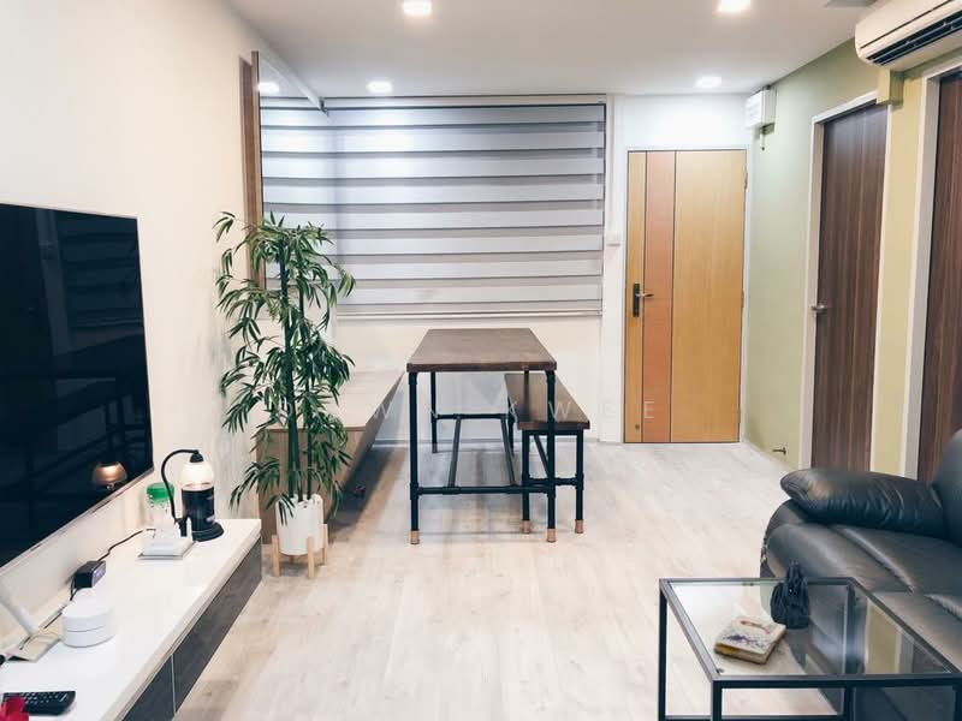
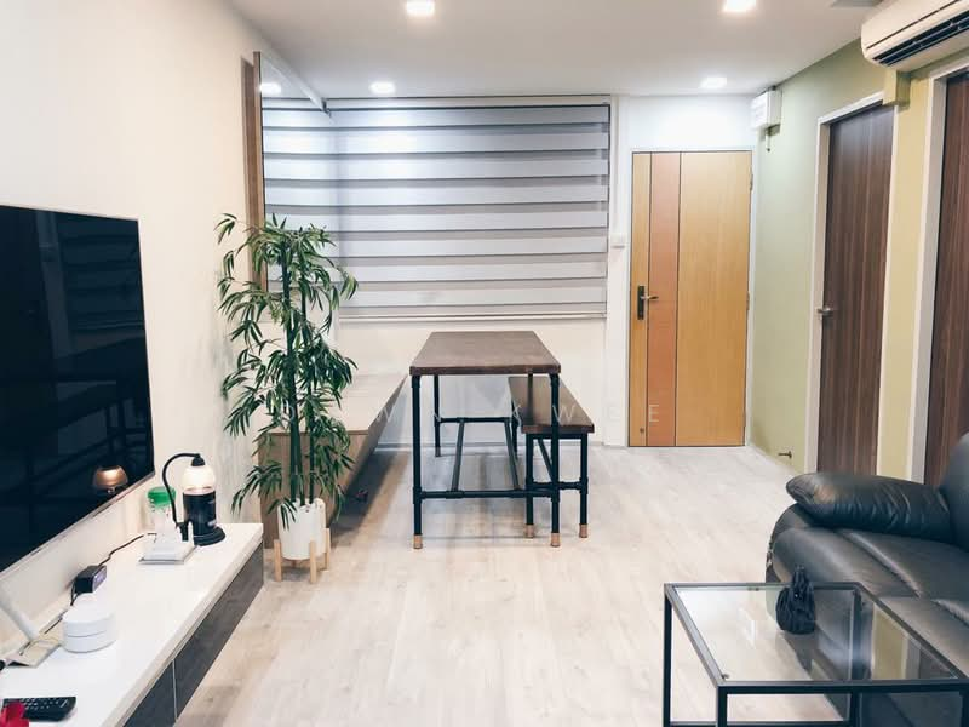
- paperback book (750, 638)
